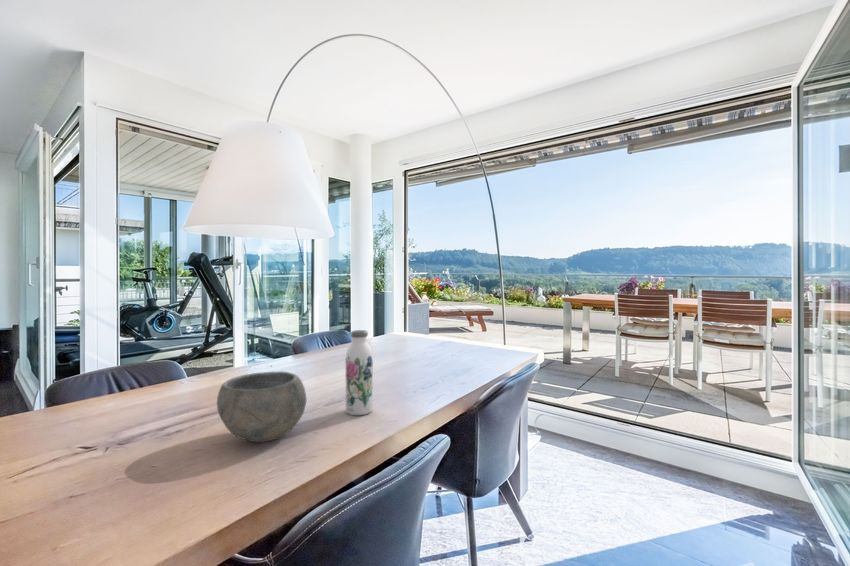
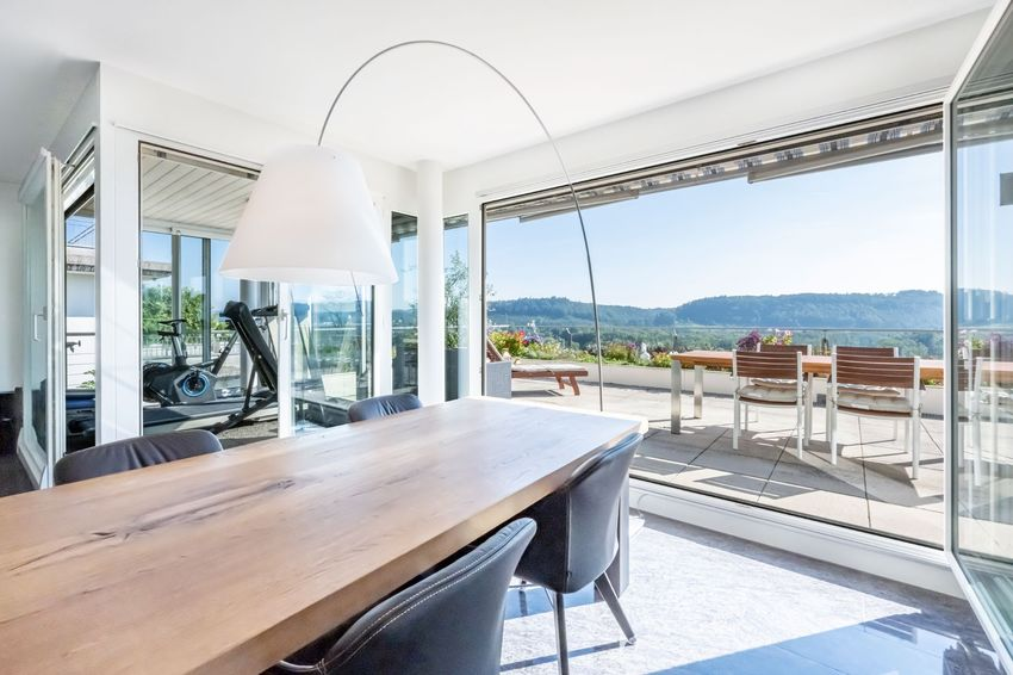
- water bottle (359, 370)
- bowl (263, 407)
